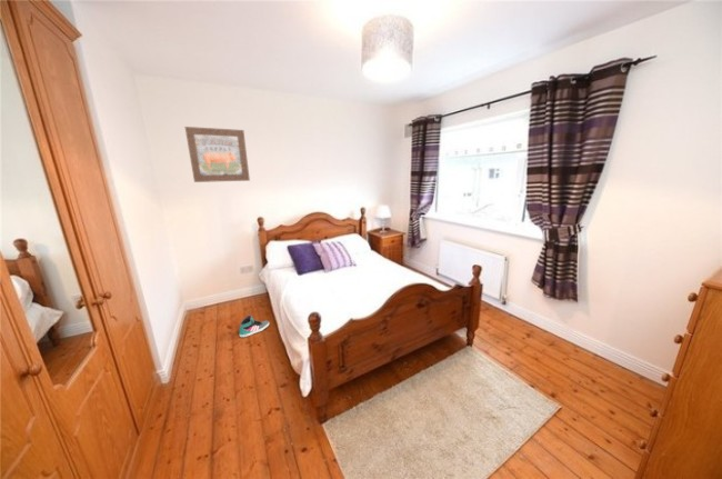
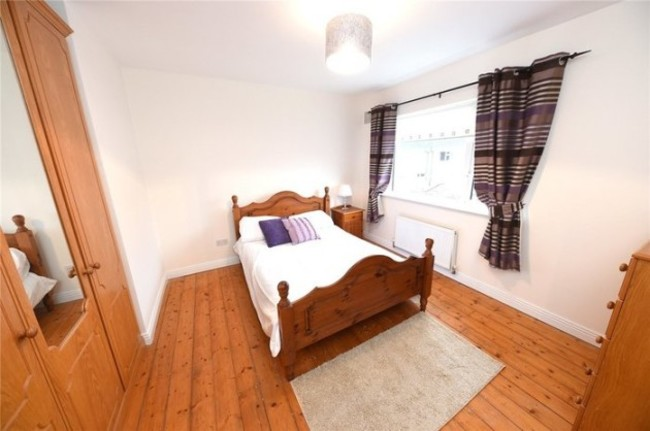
- wall art (219, 156)
- sneaker (253, 322)
